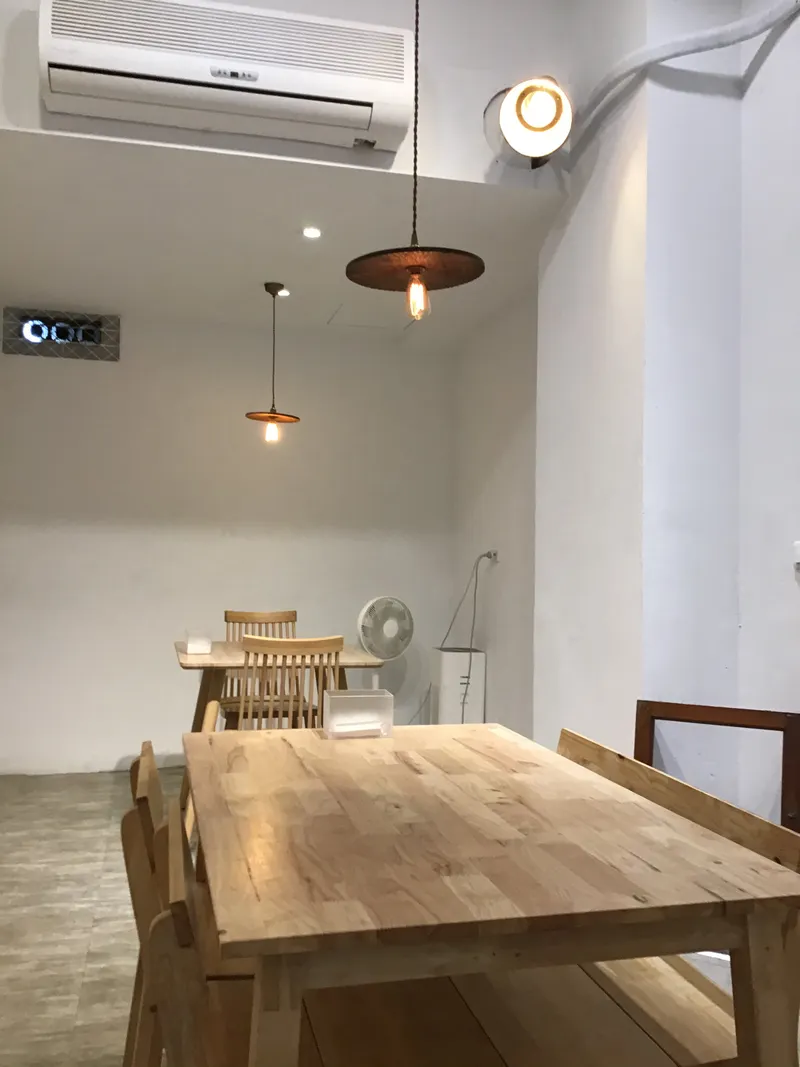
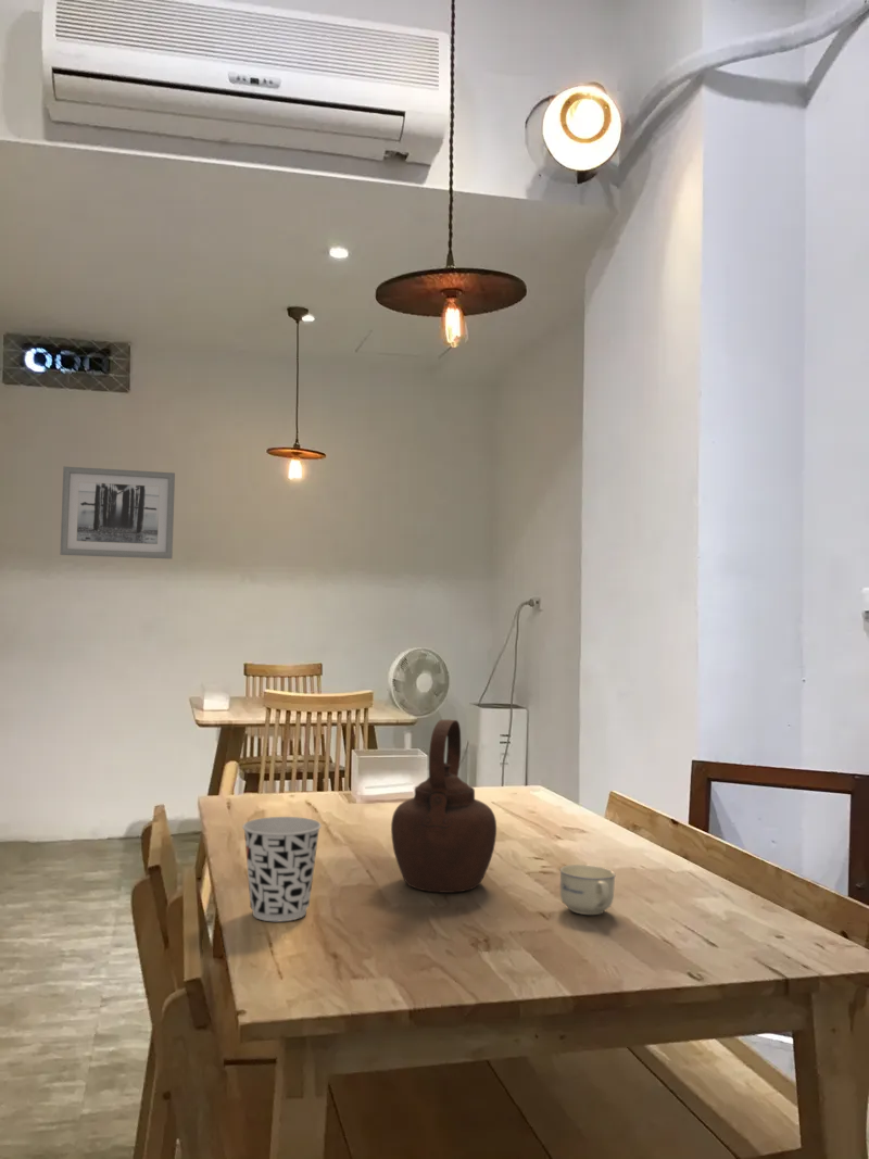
+ teapot (445, 798)
+ wall art (118, 513)
+ cup (280, 868)
+ cup (589, 892)
